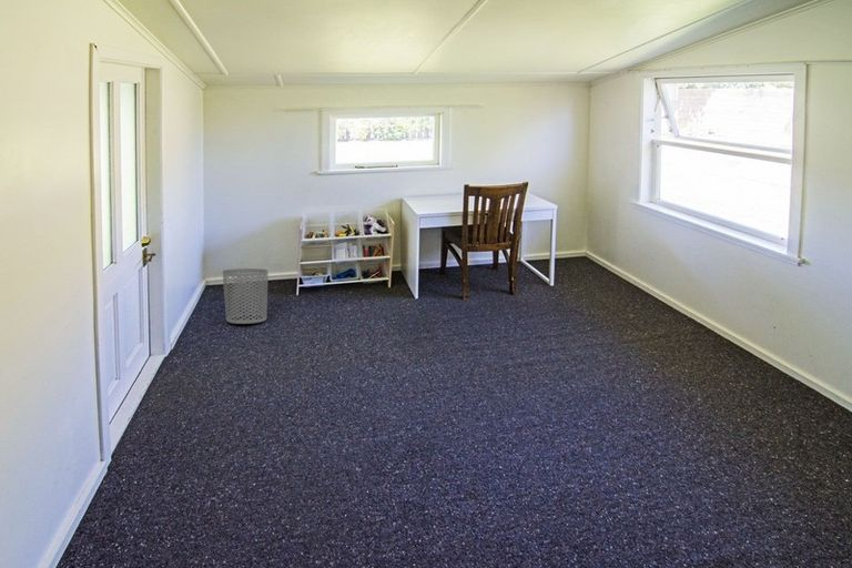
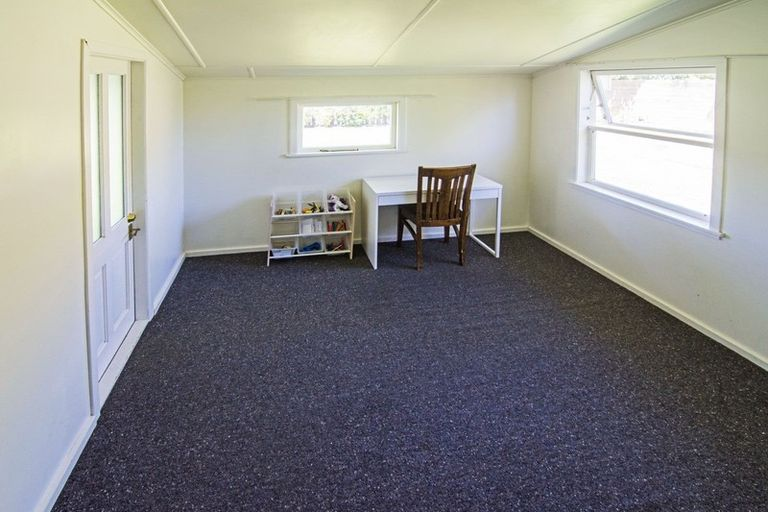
- waste bin (245, 295)
